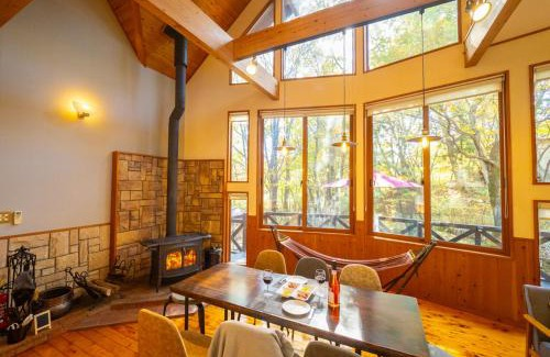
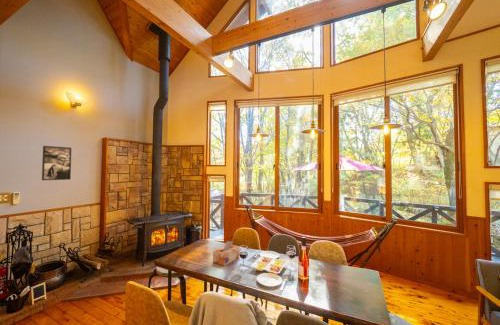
+ tissue box (226, 250)
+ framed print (57, 163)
